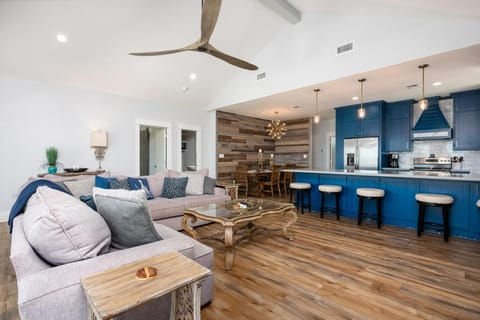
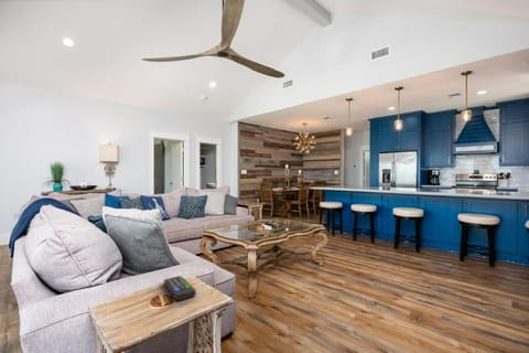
+ remote control (179, 286)
